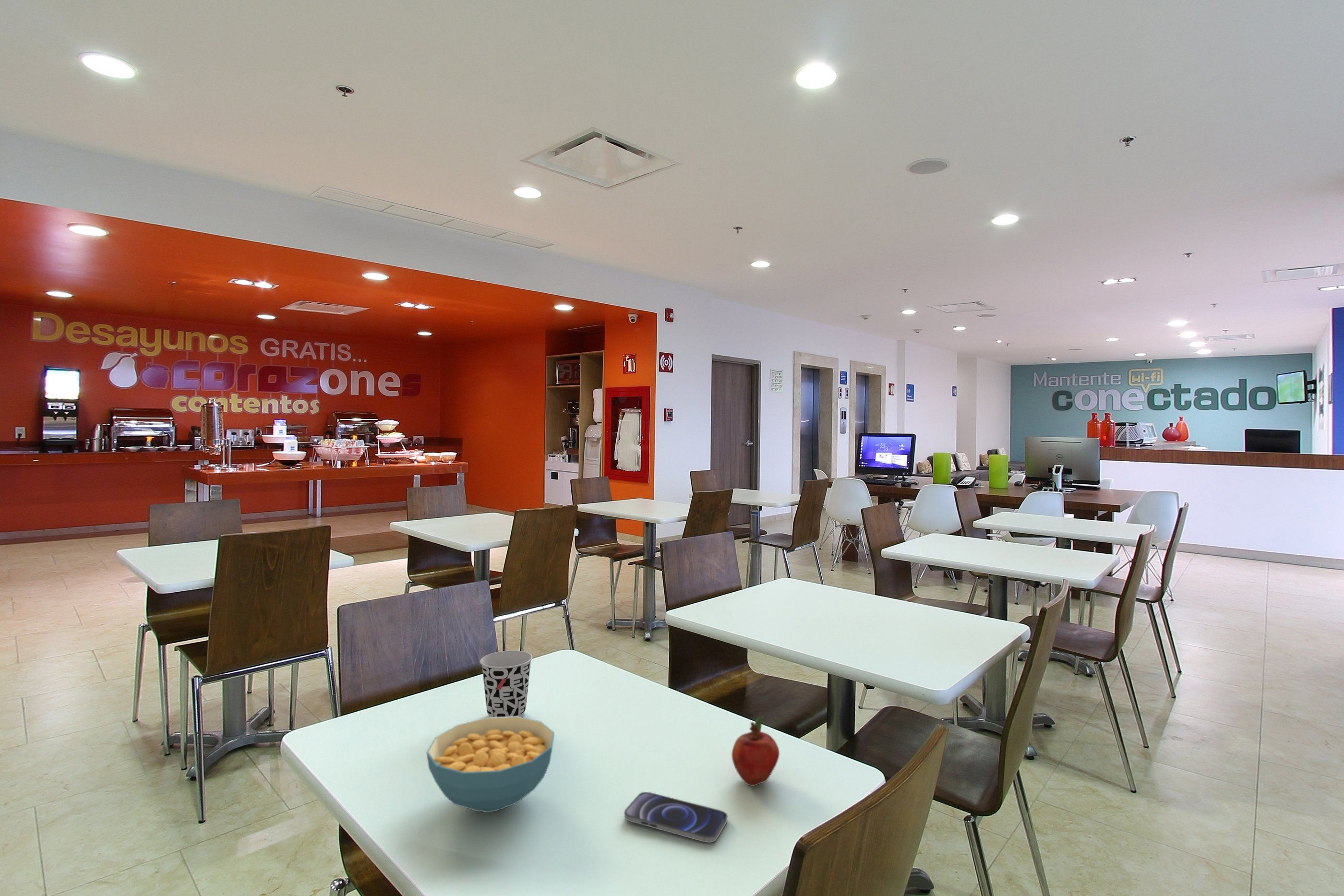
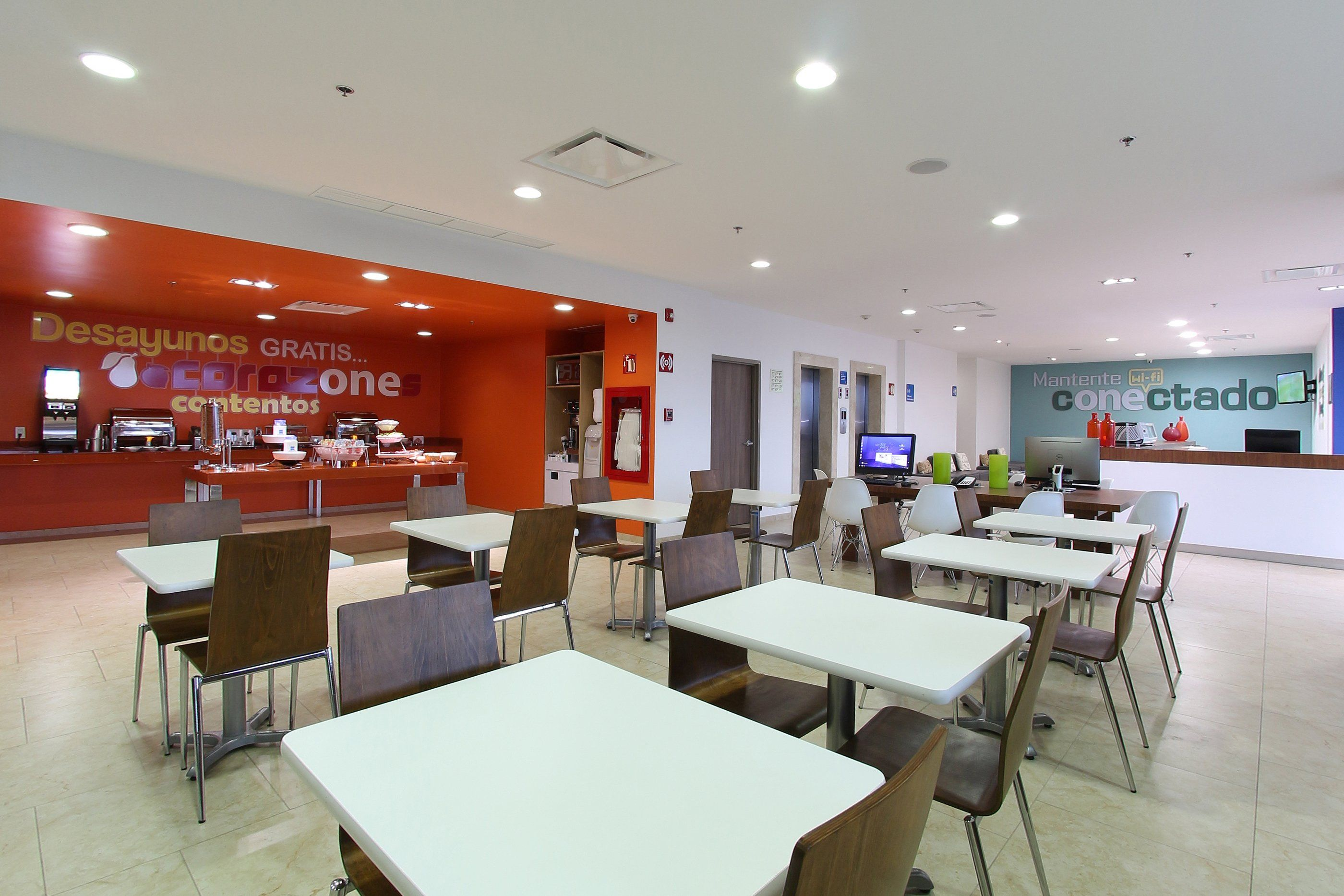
- cup (506, 686)
- fruit (756, 750)
- smartphone (675, 816)
- cereal bowl (492, 772)
